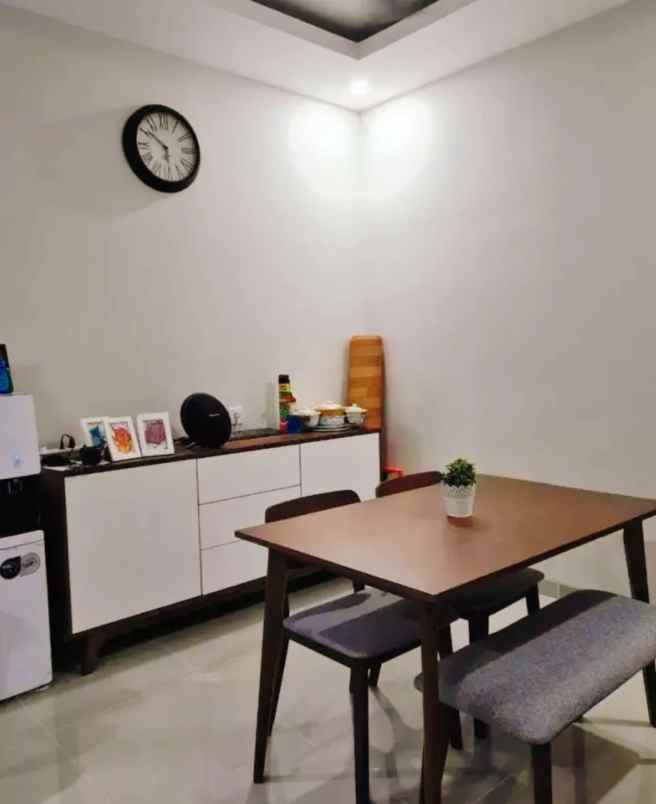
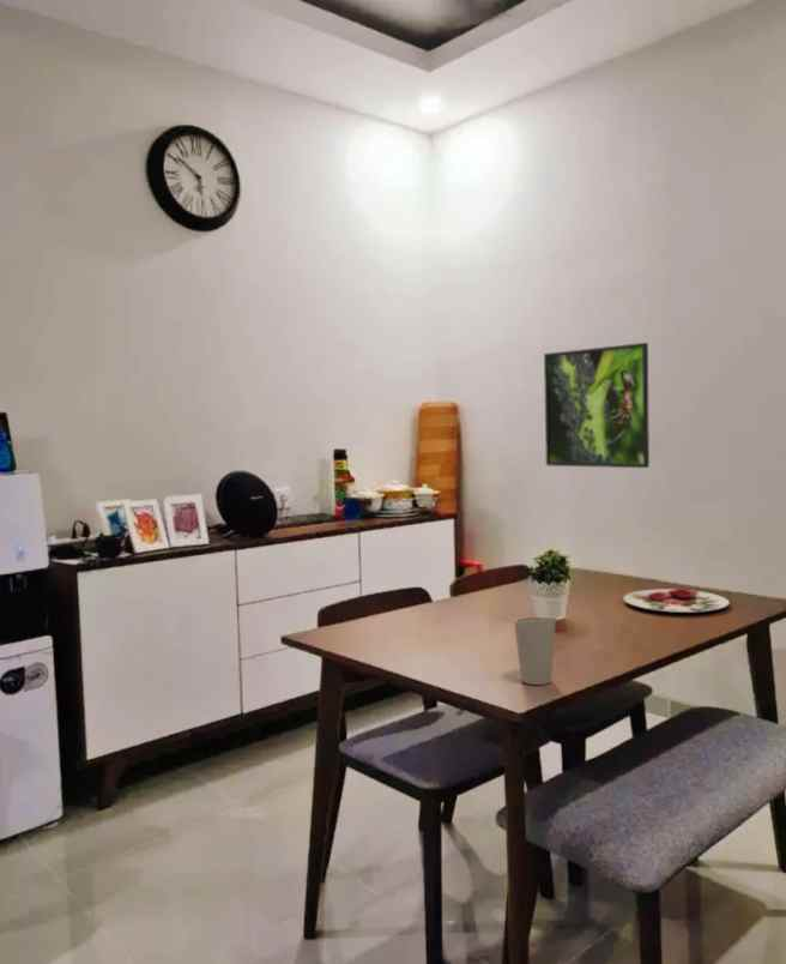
+ cup (534, 647)
+ plate (675, 598)
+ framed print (593, 408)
